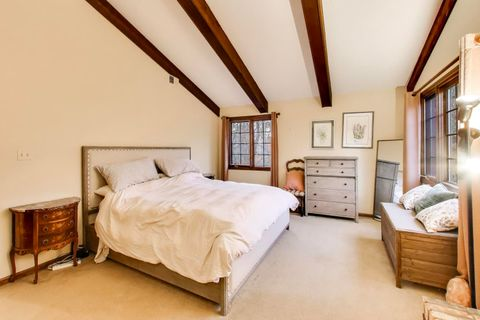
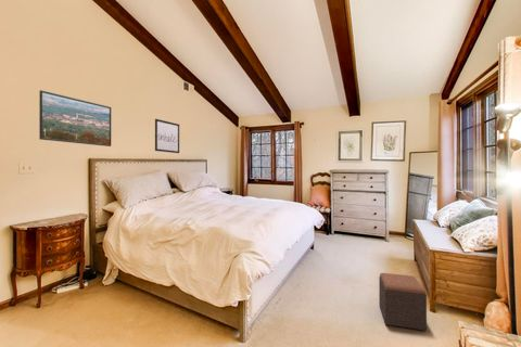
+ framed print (79, 121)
+ wall art (167, 137)
+ footstool (401, 298)
